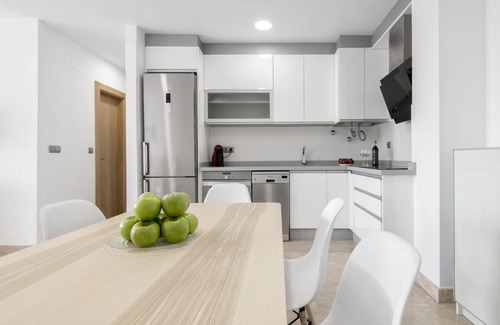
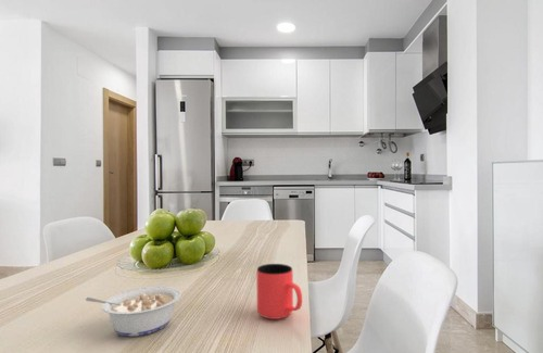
+ cup (280, 292)
+ legume (140, 310)
